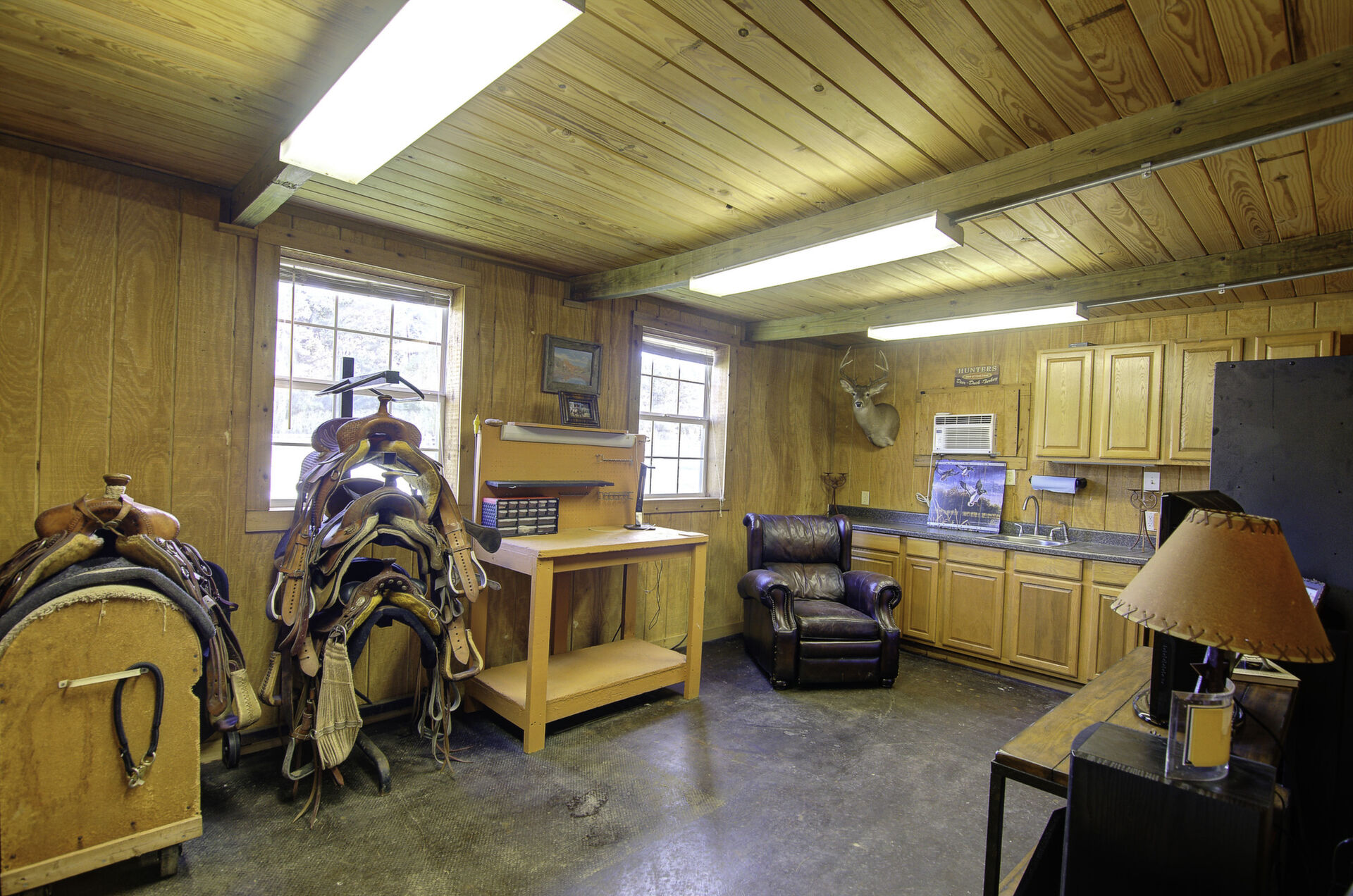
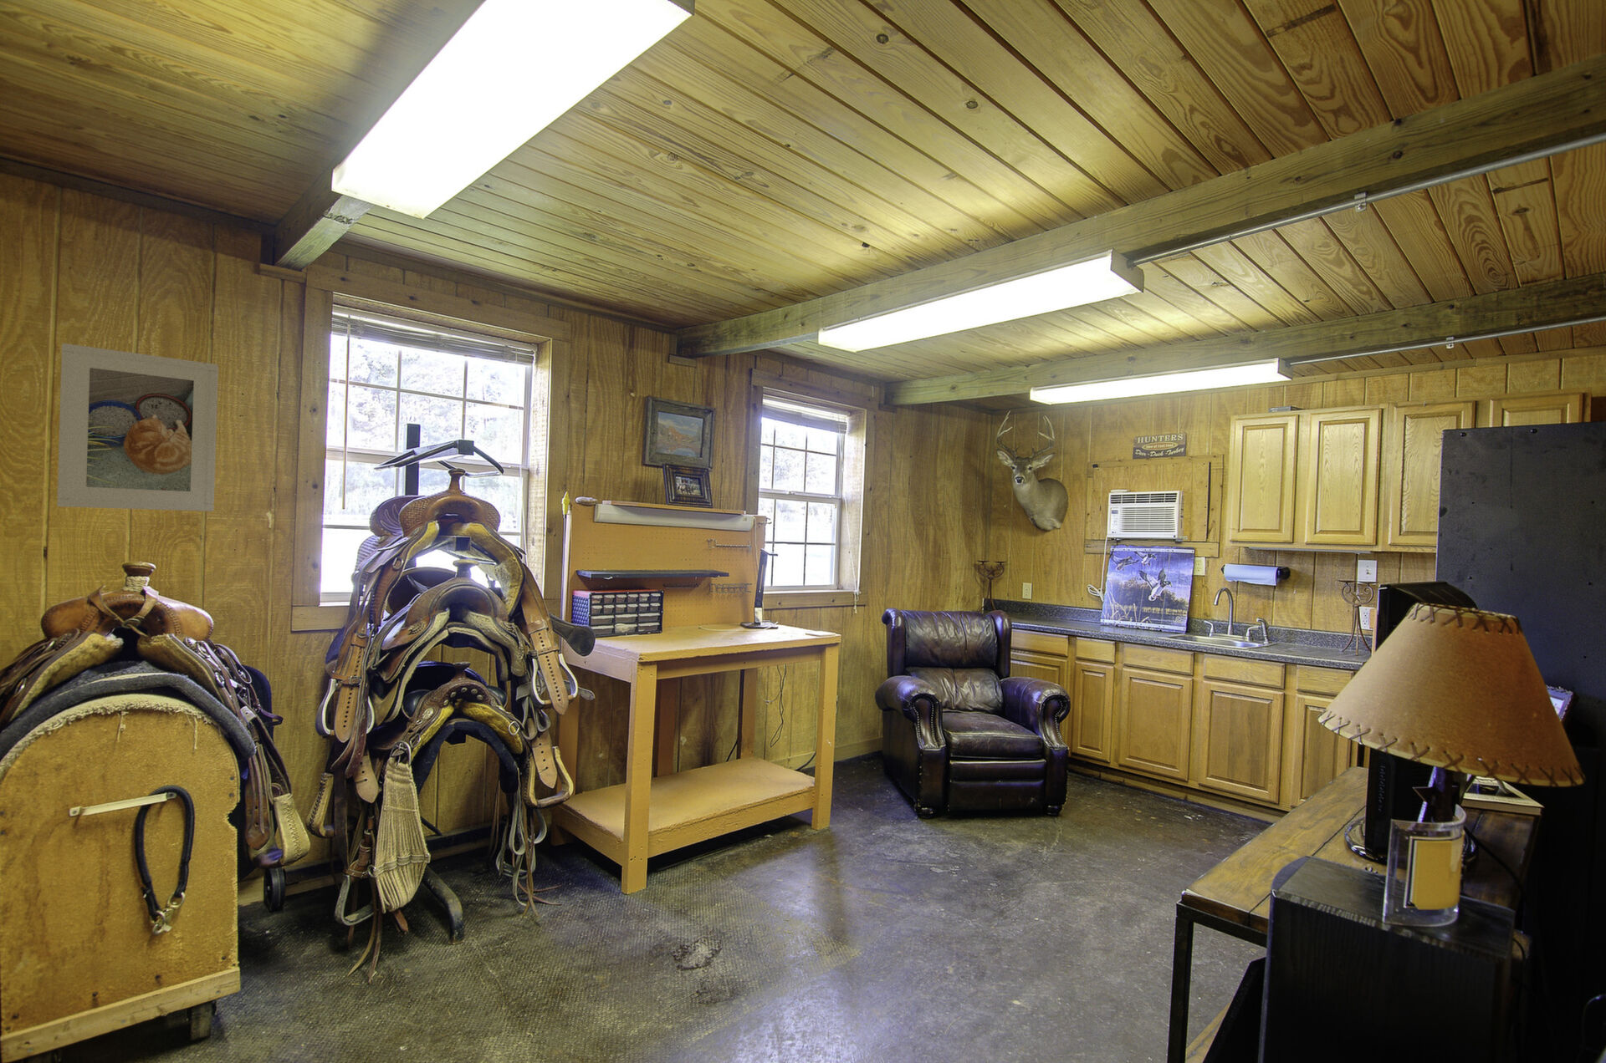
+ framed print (141, 431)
